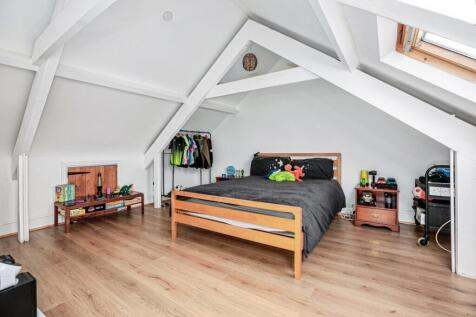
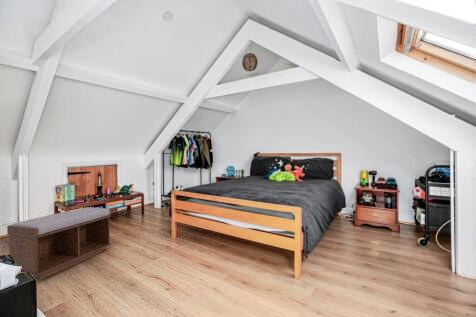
+ bench (66, 237)
